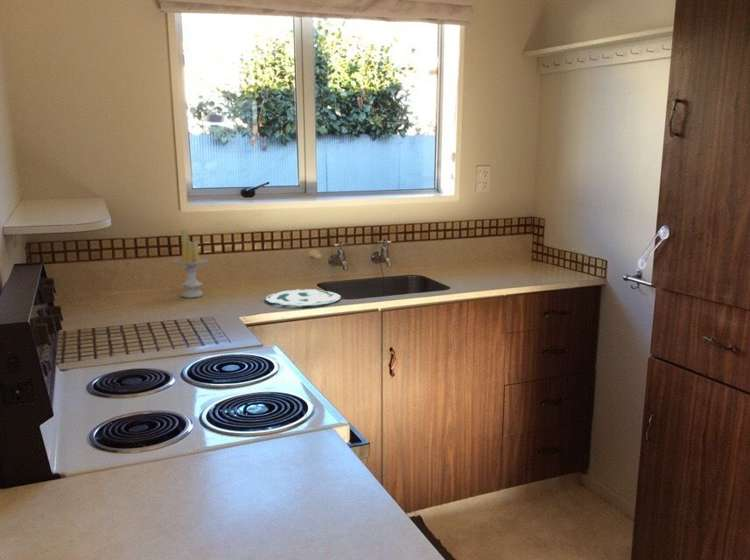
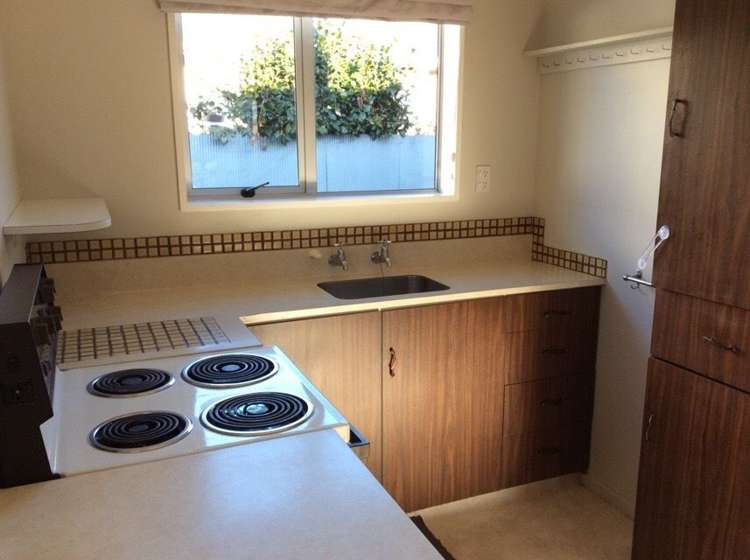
- plate (303, 294)
- candle (190, 262)
